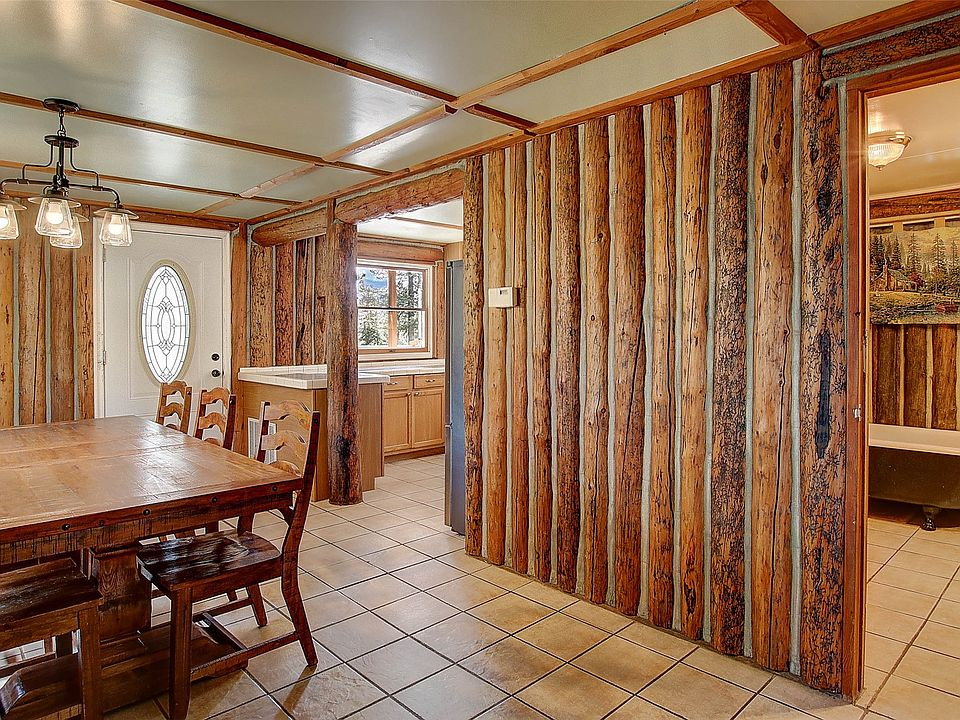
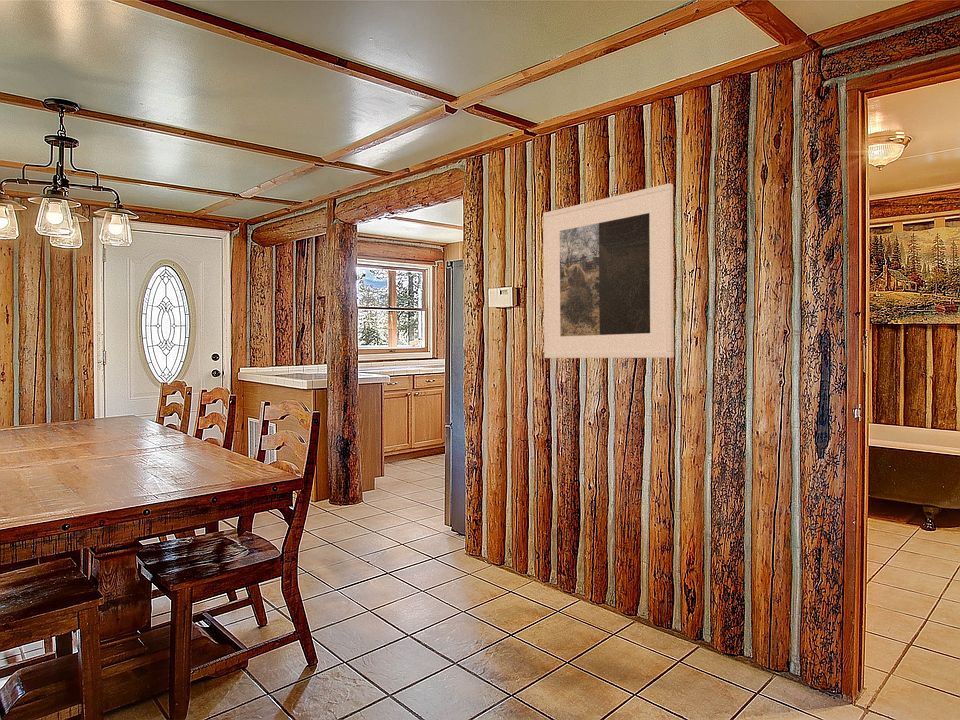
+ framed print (602, 278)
